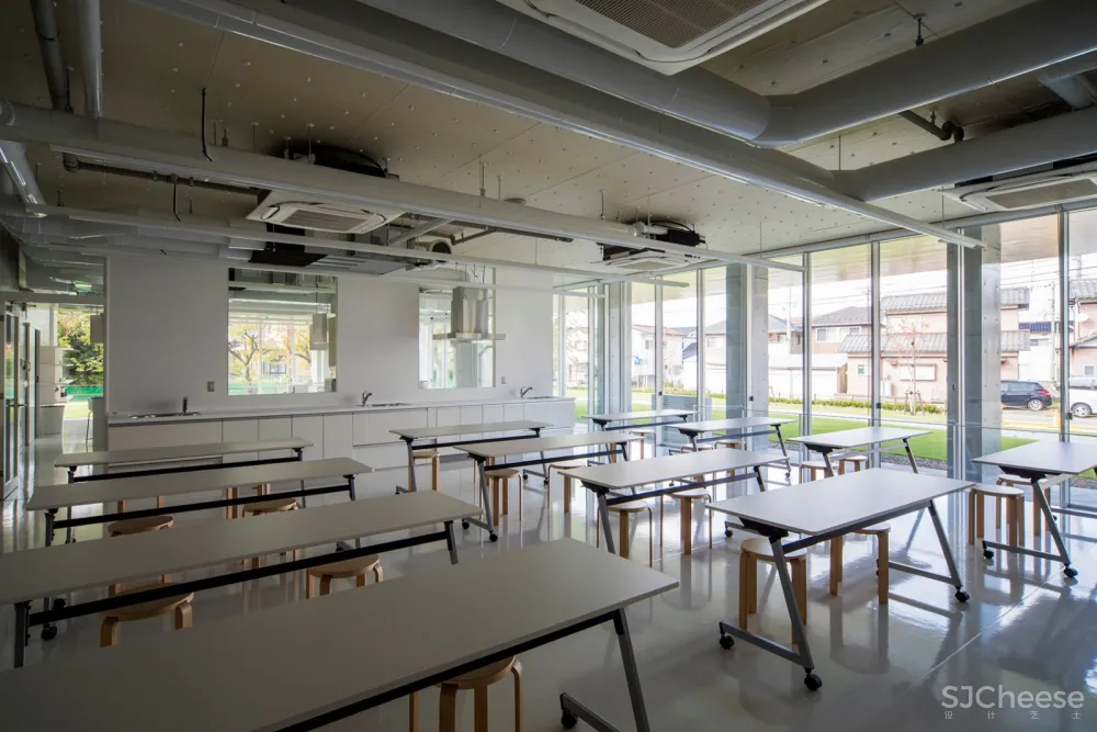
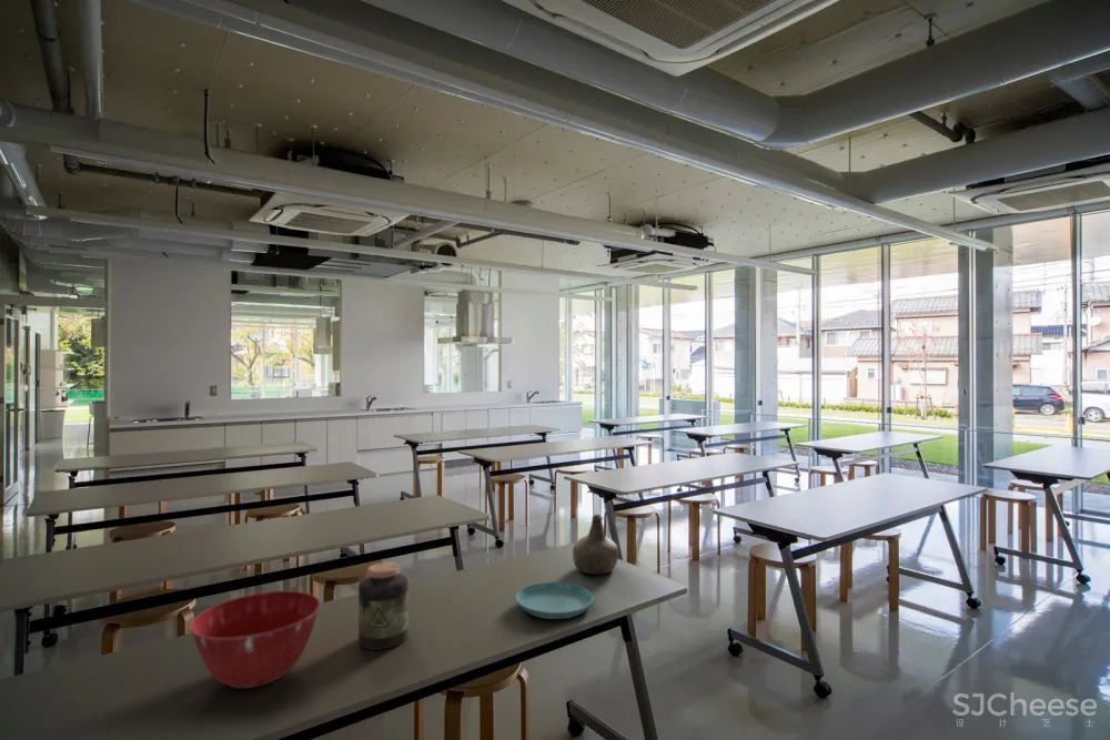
+ mixing bowl (258, 642)
+ jar (383, 602)
+ bottle (595, 541)
+ saucer (554, 600)
